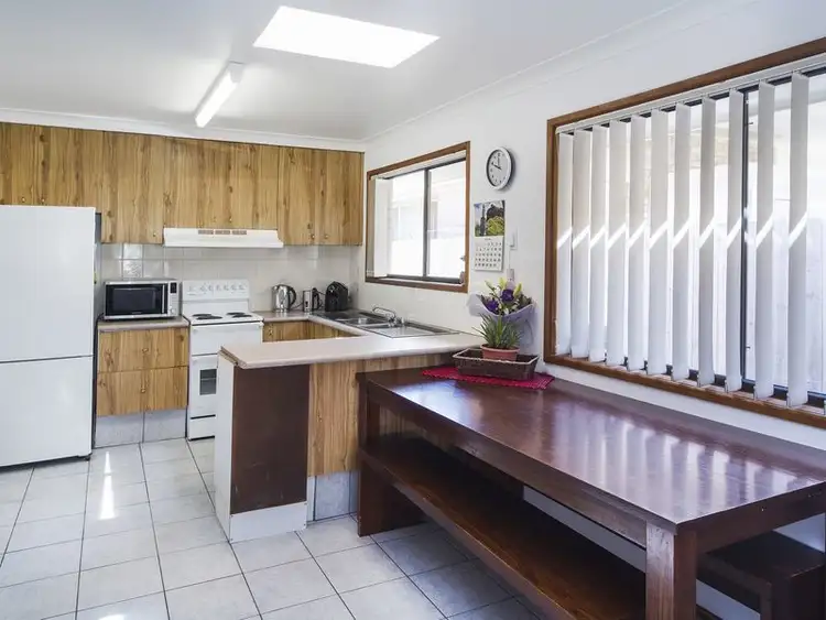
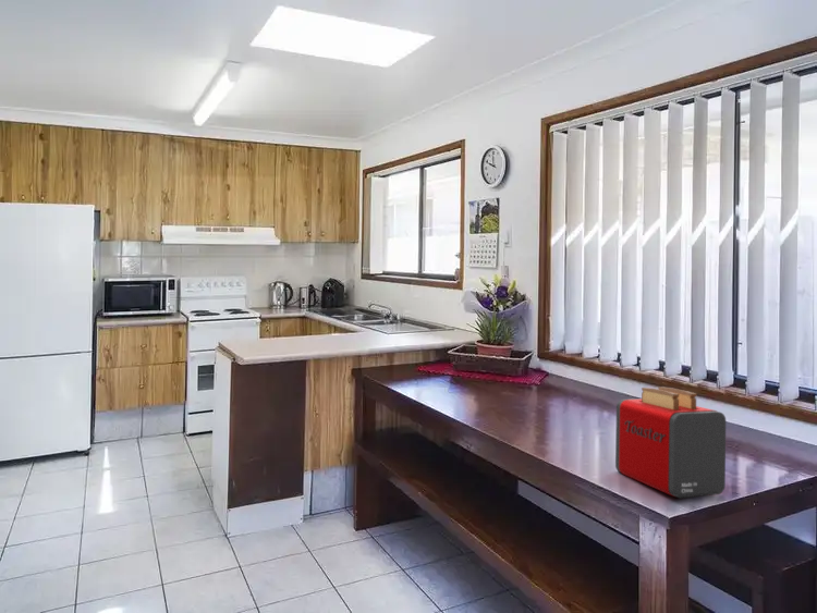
+ toaster (667, 436)
